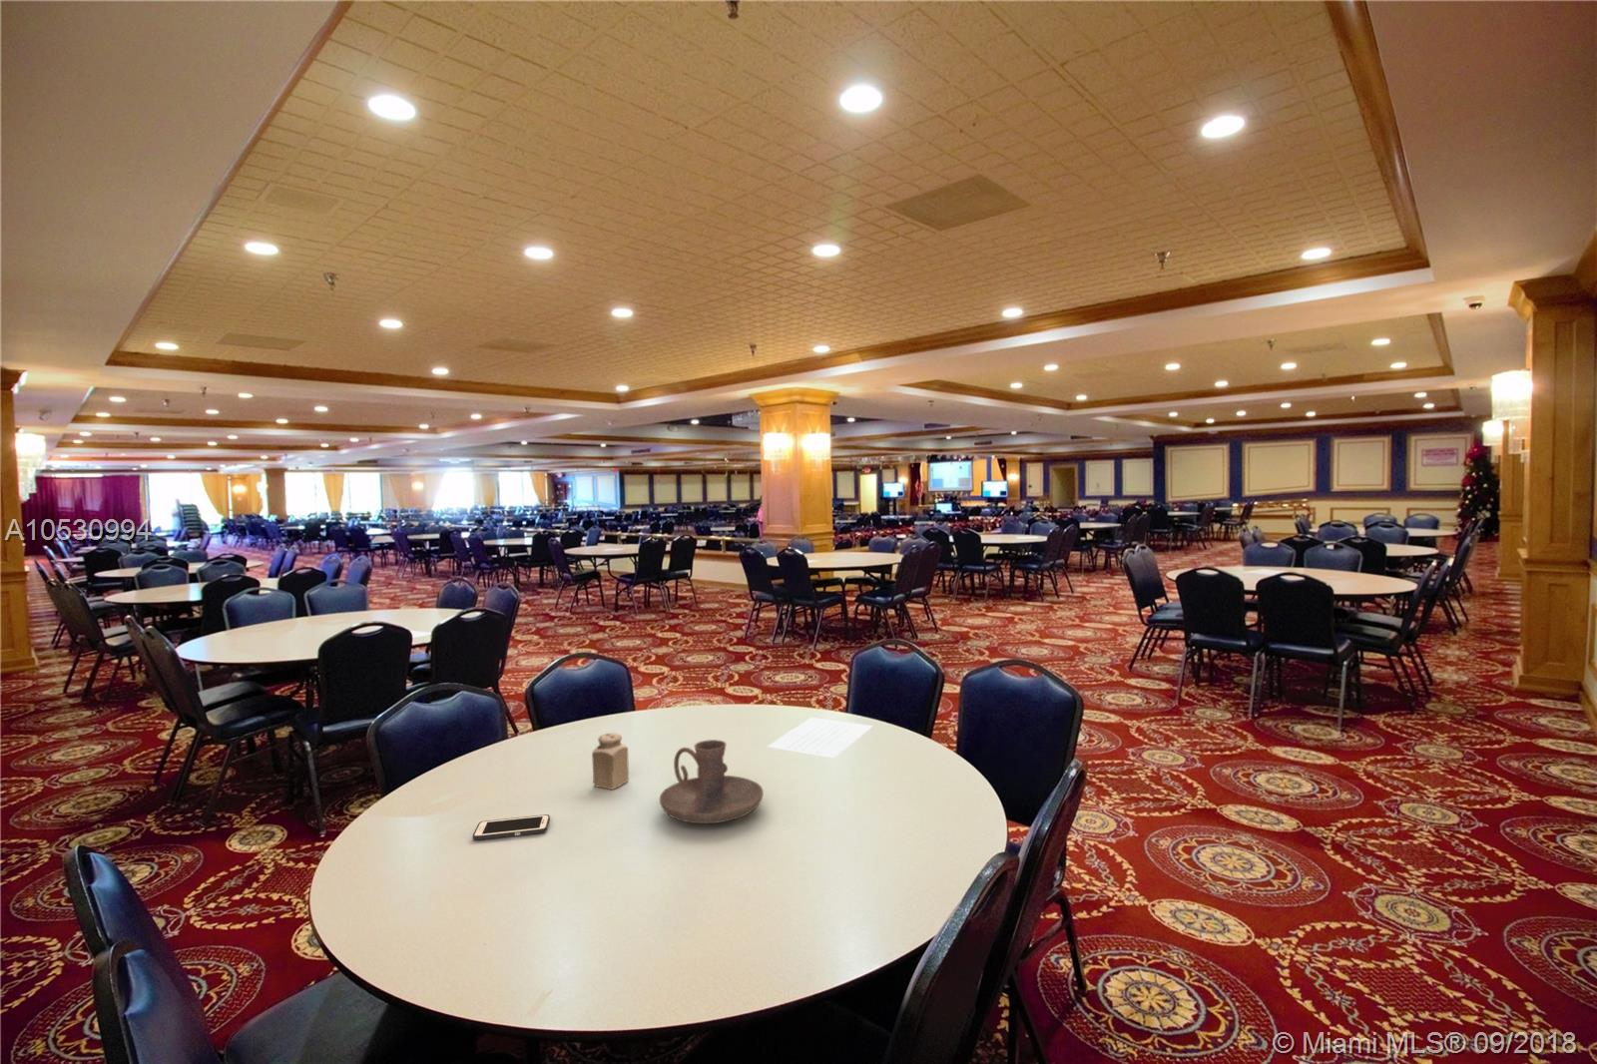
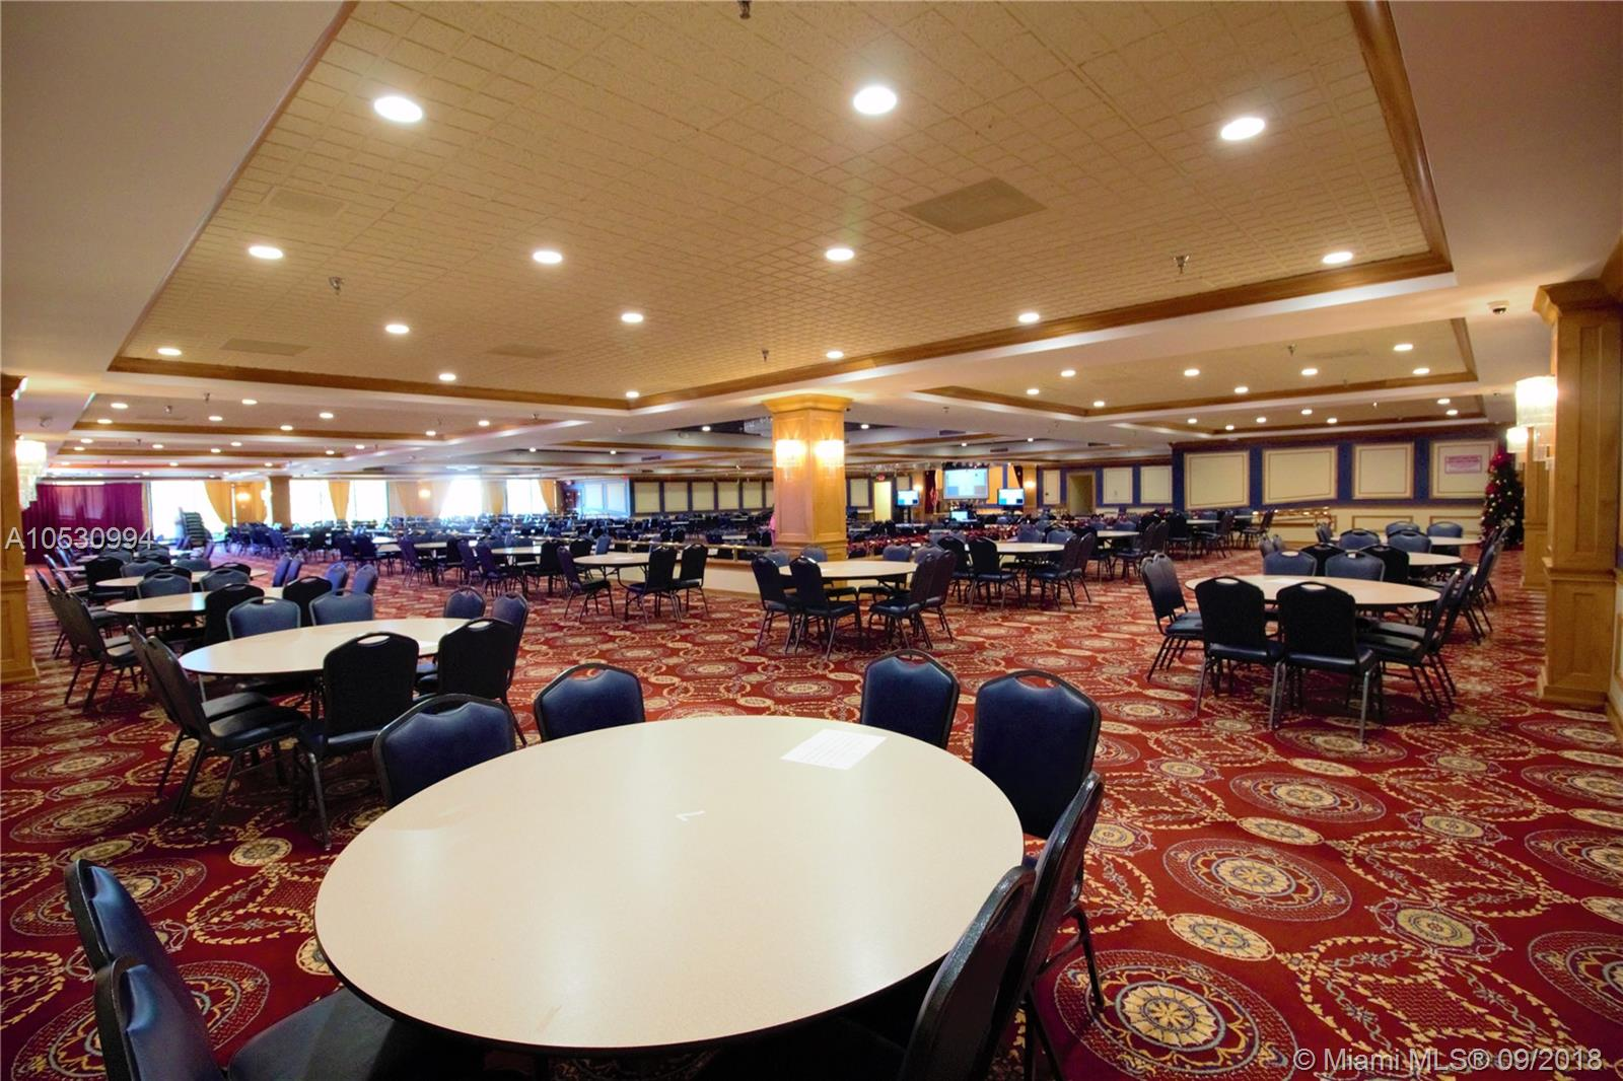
- salt shaker (610, 759)
- cell phone (512, 826)
- candle holder (704, 774)
